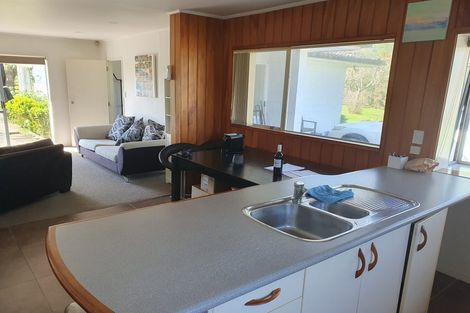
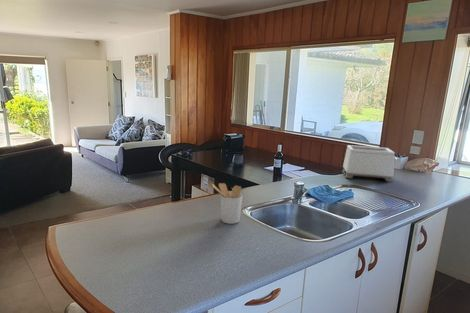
+ utensil holder (226, 202)
+ toaster (370, 162)
